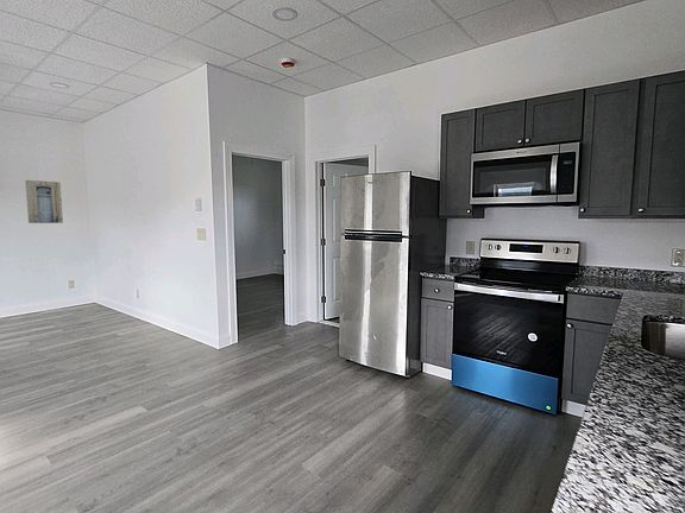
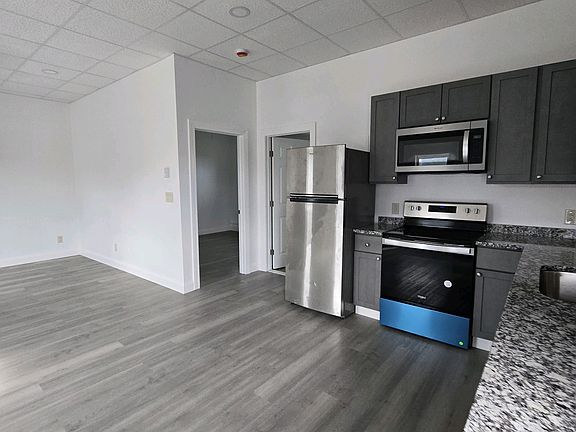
- wall art (44, 202)
